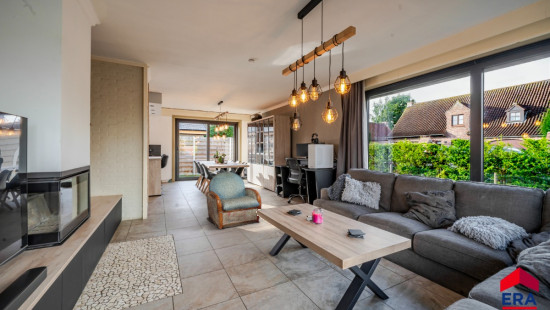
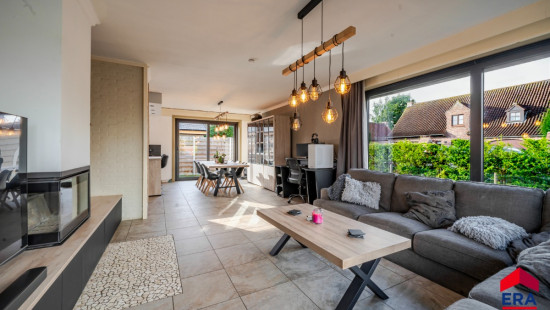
- armchair (233, 197)
